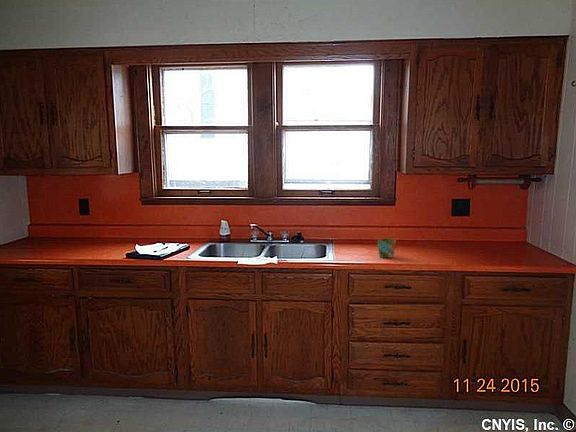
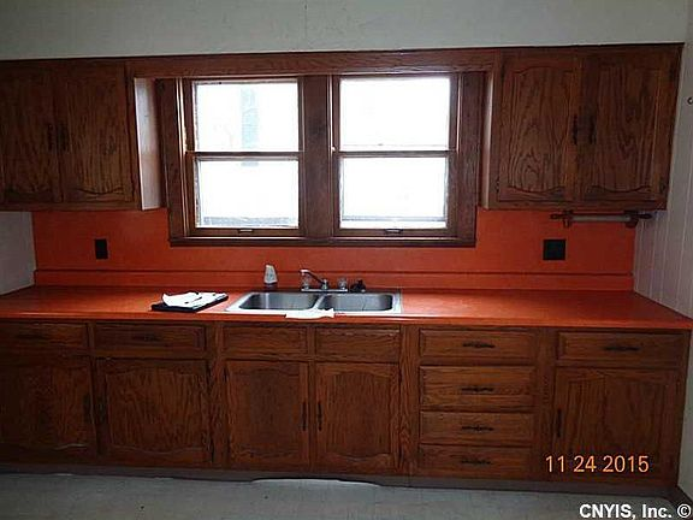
- mug (385, 247)
